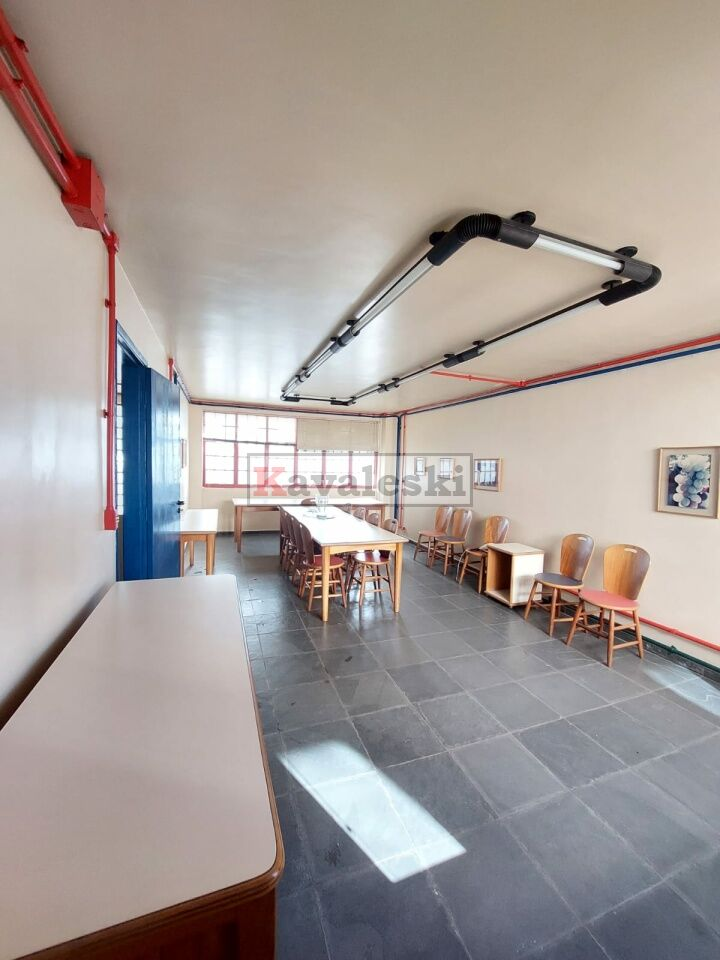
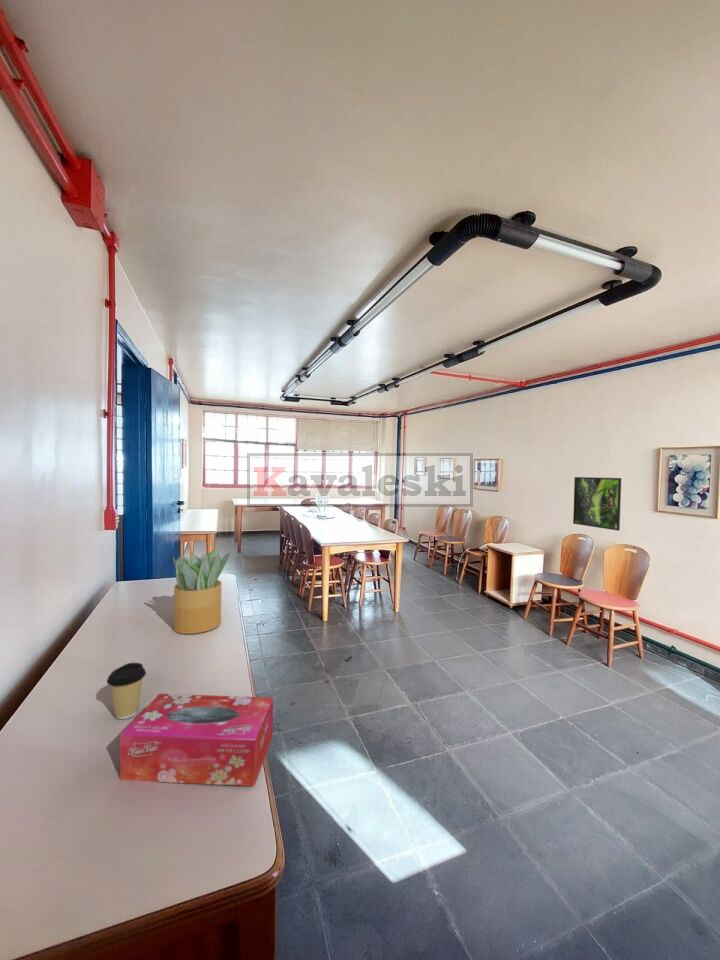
+ potted plant (201, 588)
+ tissue box (202, 735)
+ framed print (595, 502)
+ coffee cup (126, 691)
